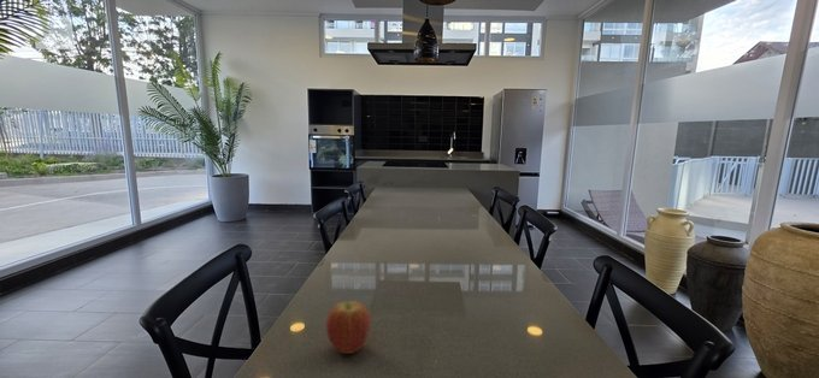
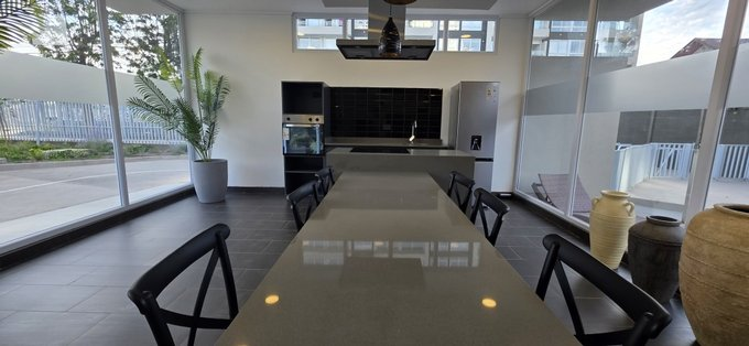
- fruit (348, 324)
